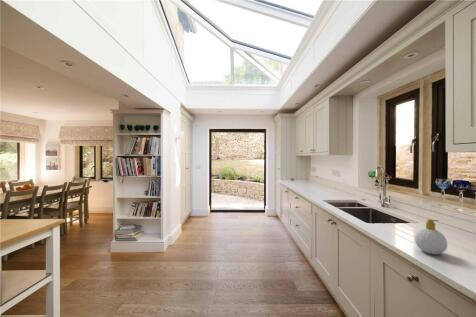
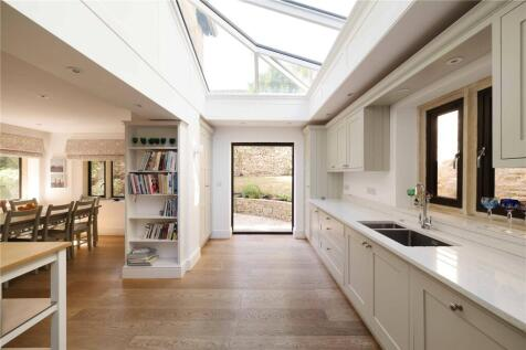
- soap bottle (430, 235)
